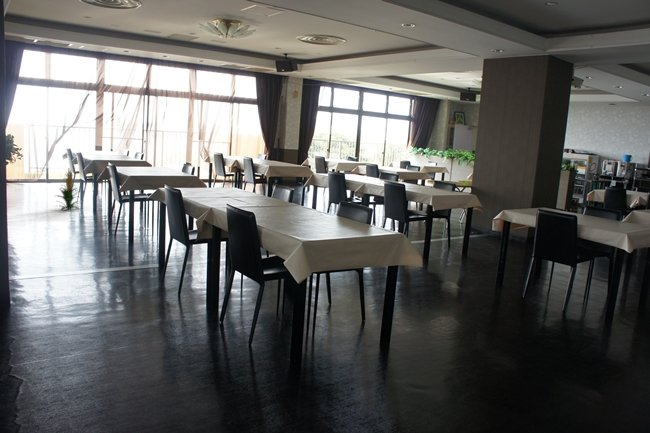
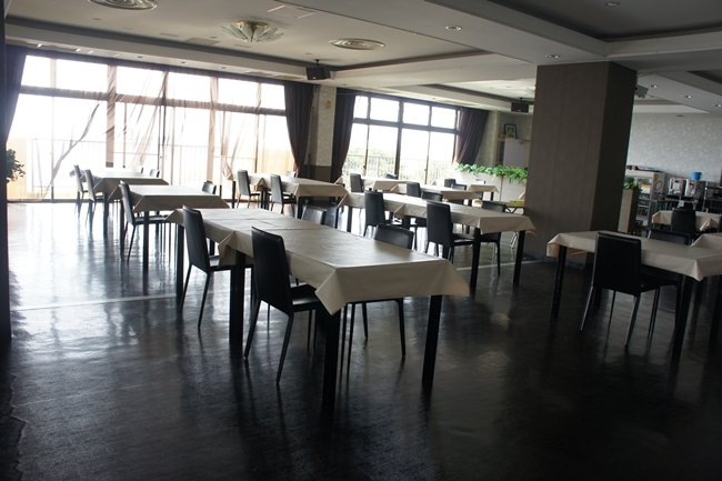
- indoor plant (68, 188)
